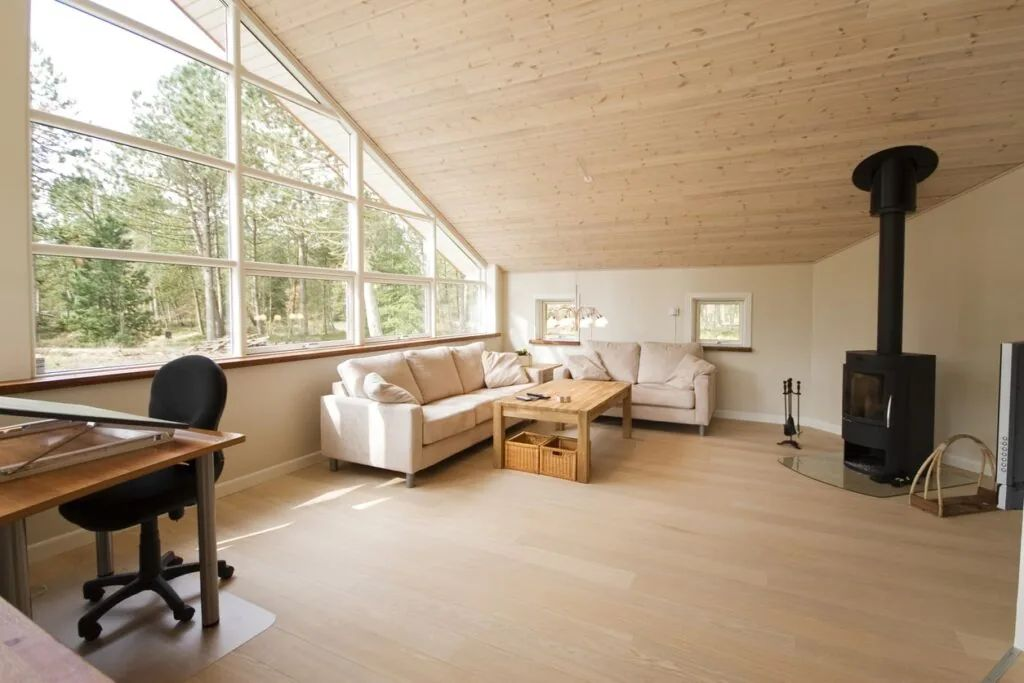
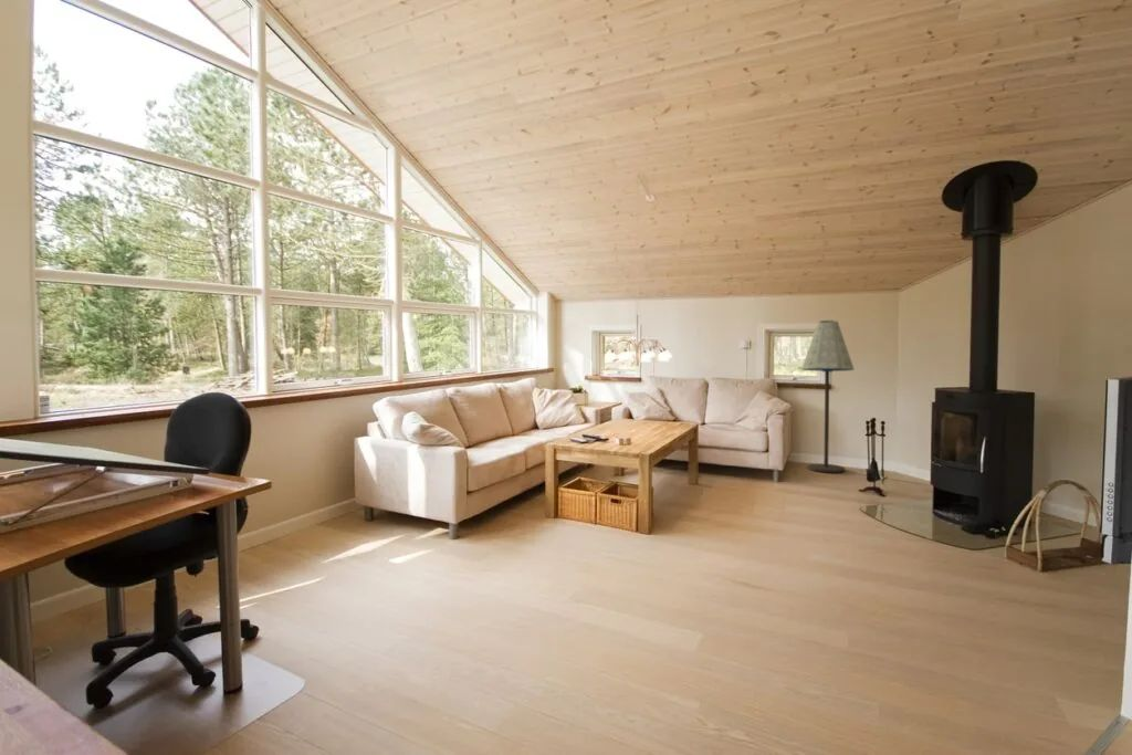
+ floor lamp (827, 395)
